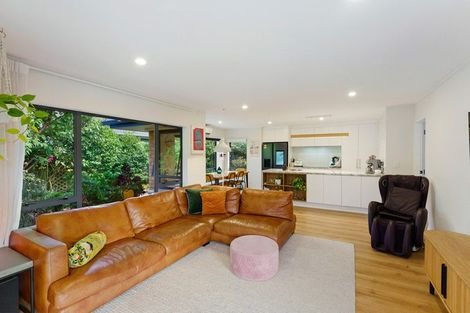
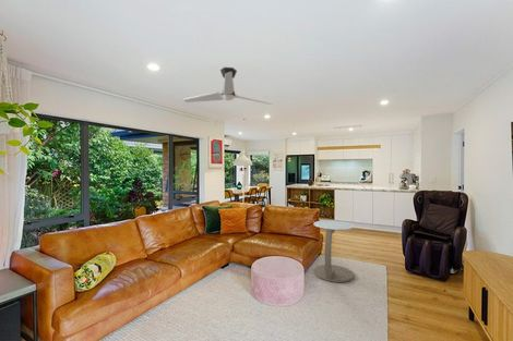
+ side table (330, 249)
+ ceiling fan (228, 80)
